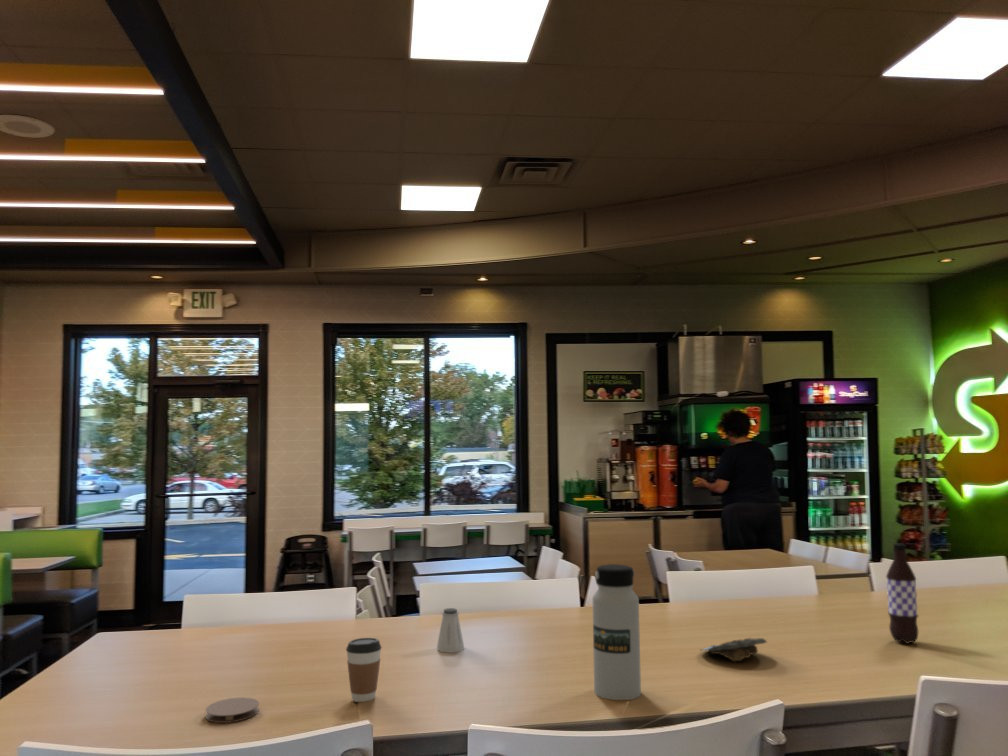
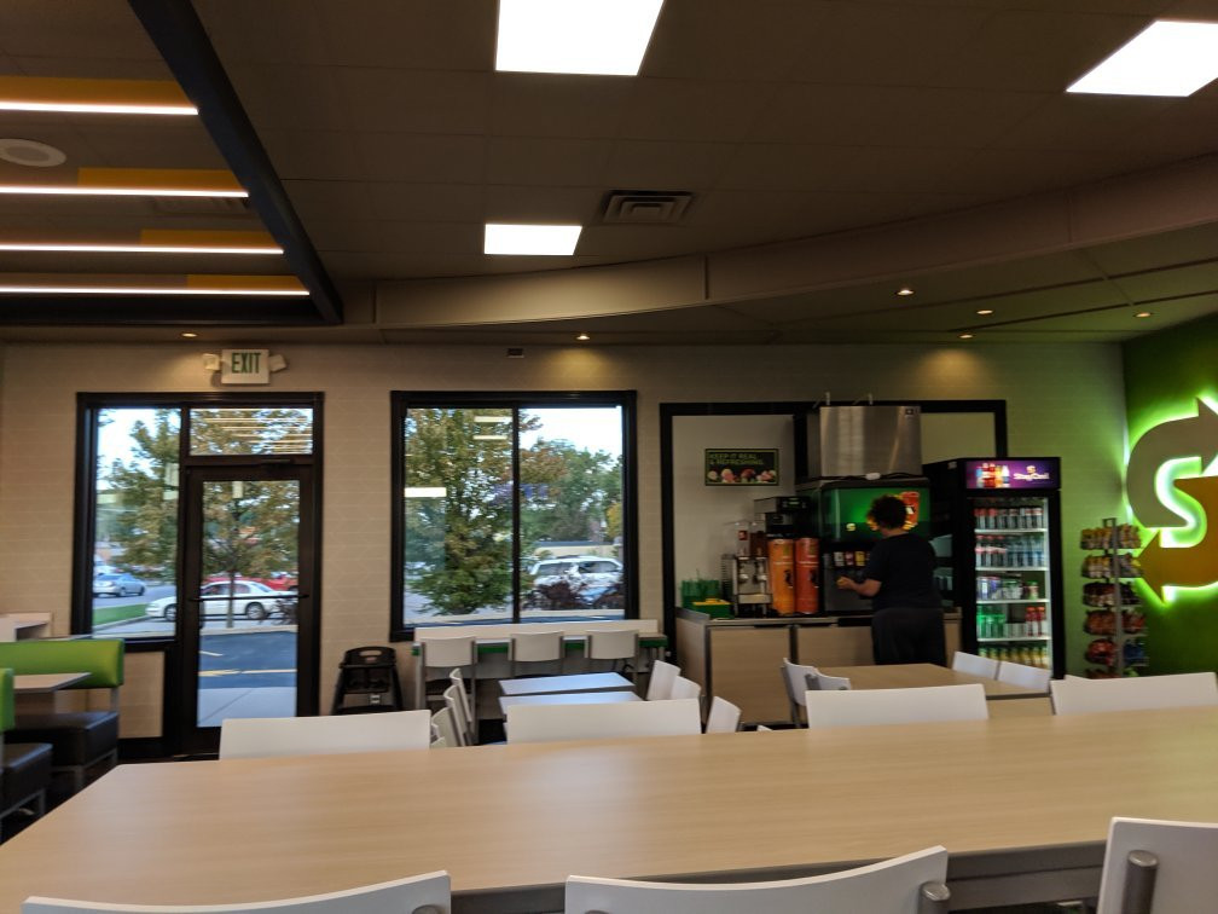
- bottle (901, 592)
- coaster (232, 709)
- sandwich (733, 644)
- saltshaker (450, 629)
- water bottle (616, 629)
- coffee cup (363, 669)
